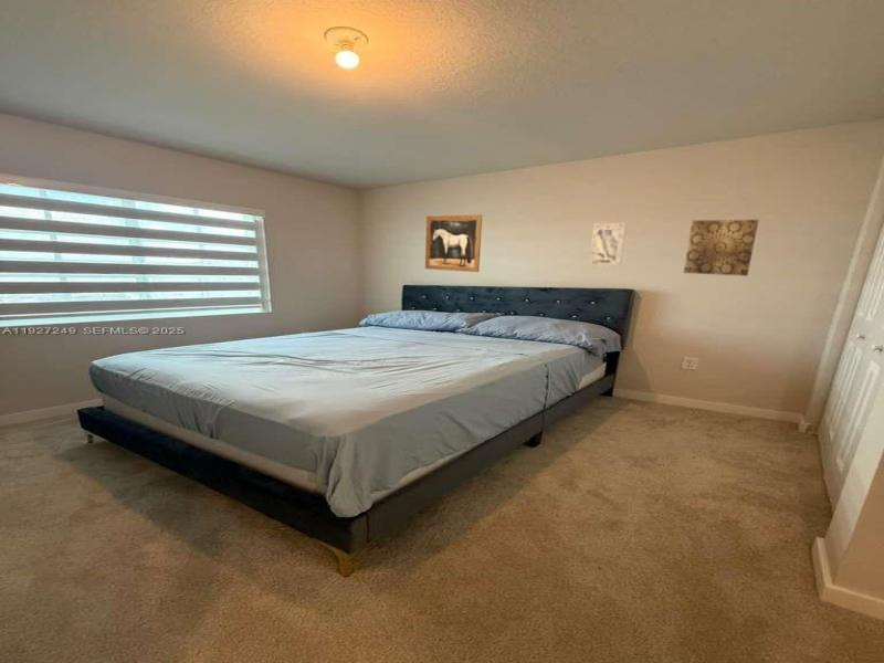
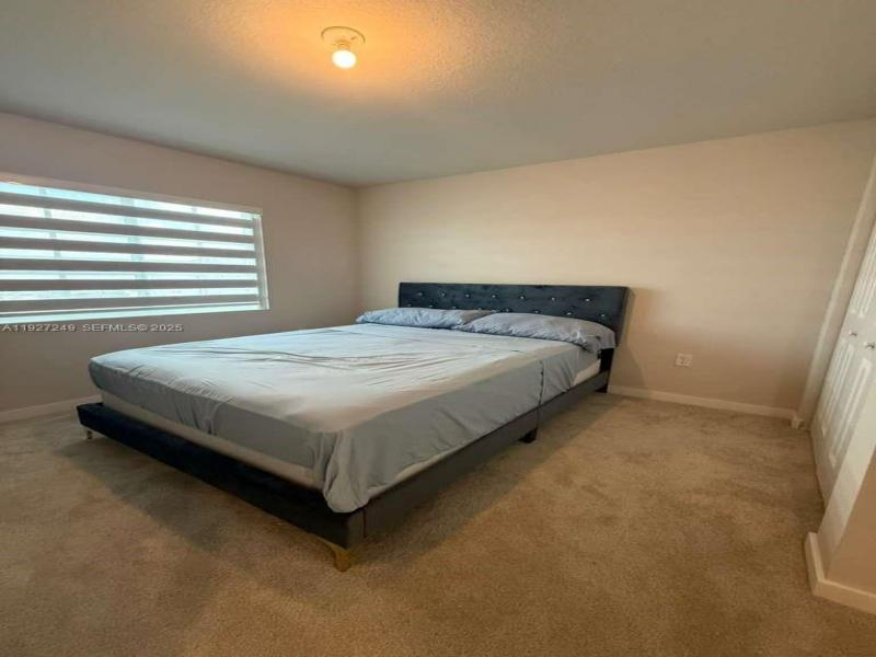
- wall art (607, 245)
- wall art (718, 248)
- wall art (452, 243)
